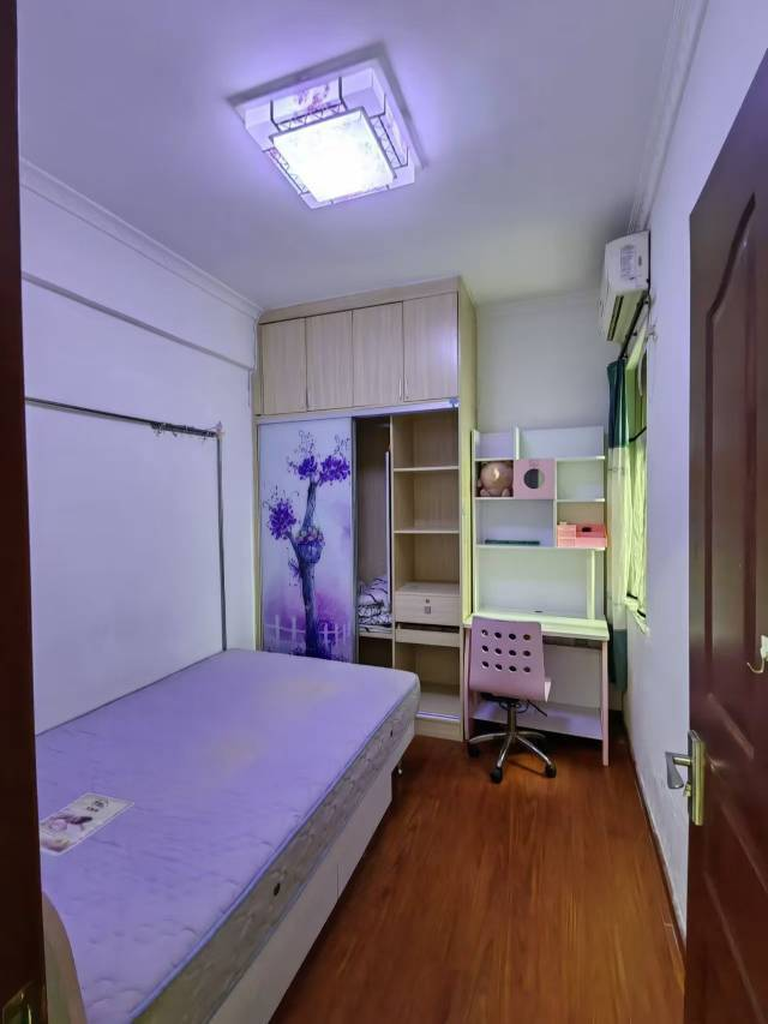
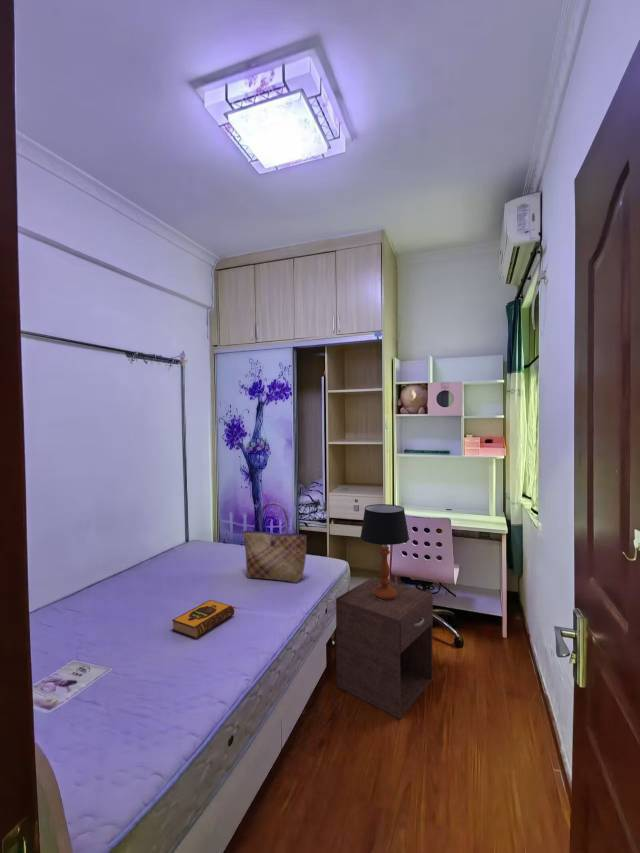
+ nightstand (387, 640)
+ hardback book (204, 618)
+ table lamp (384, 551)
+ tote bag (274, 540)
